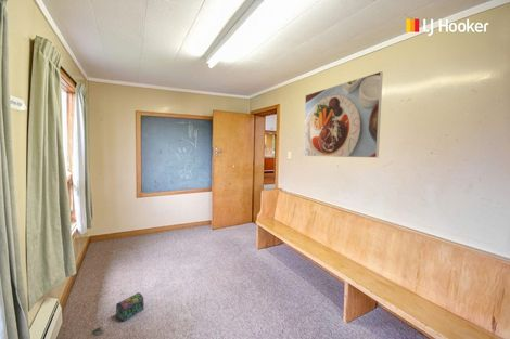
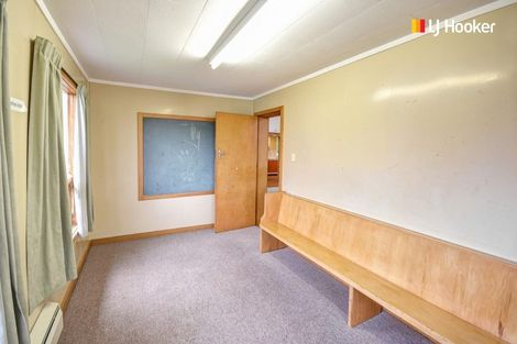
- treasure chest (98, 327)
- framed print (335, 121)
